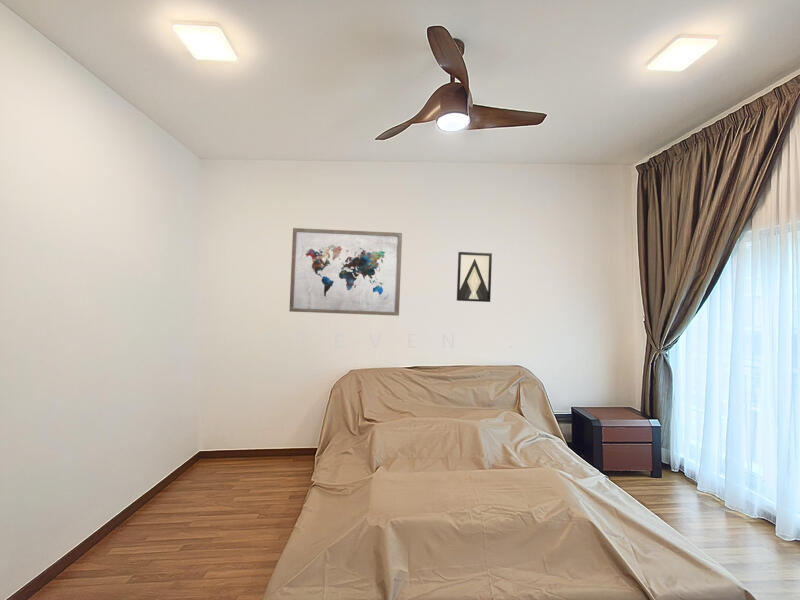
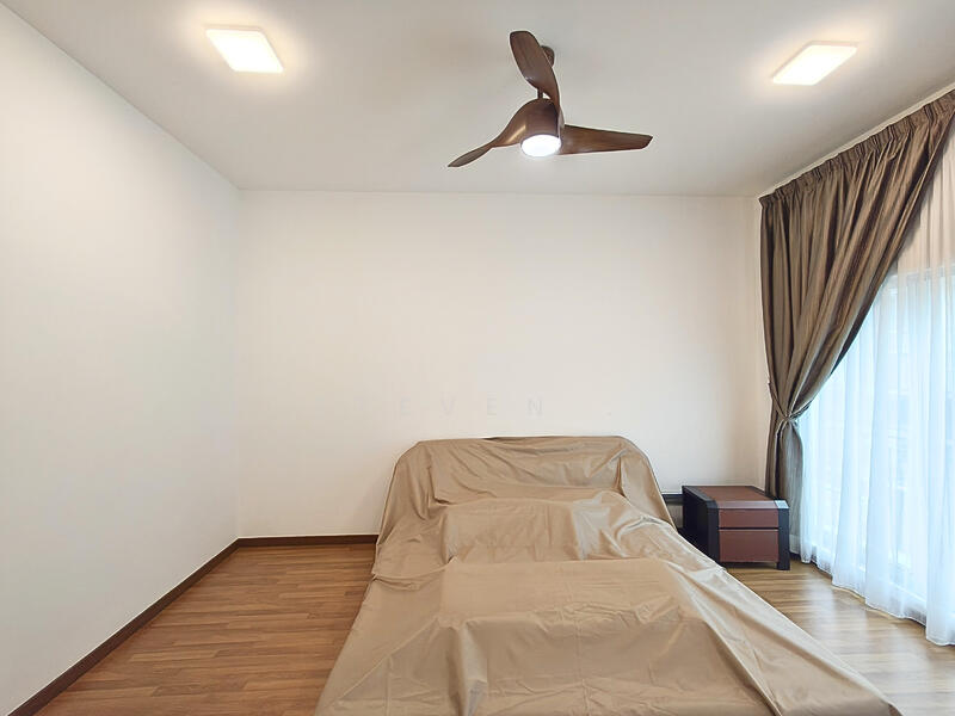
- wall art (346, 272)
- wall art (474, 277)
